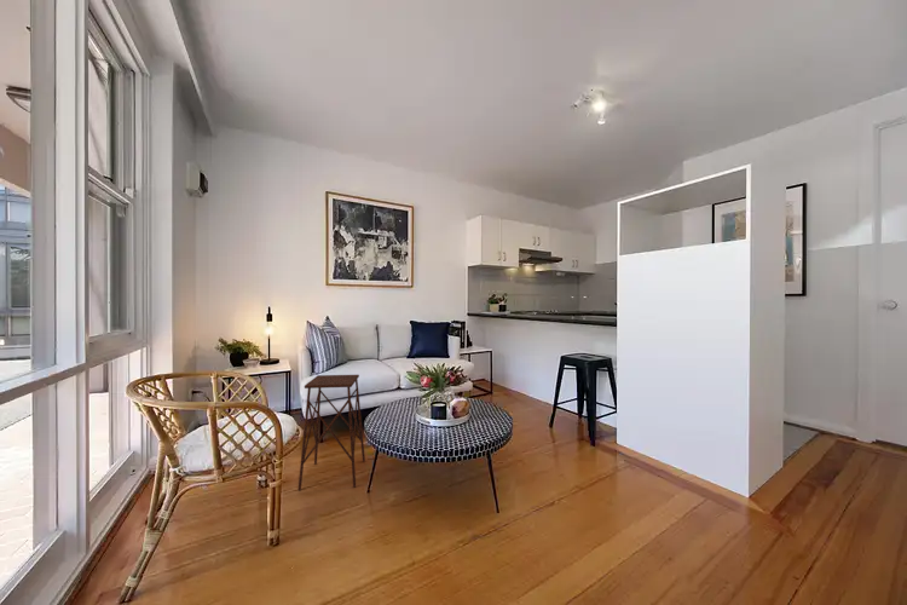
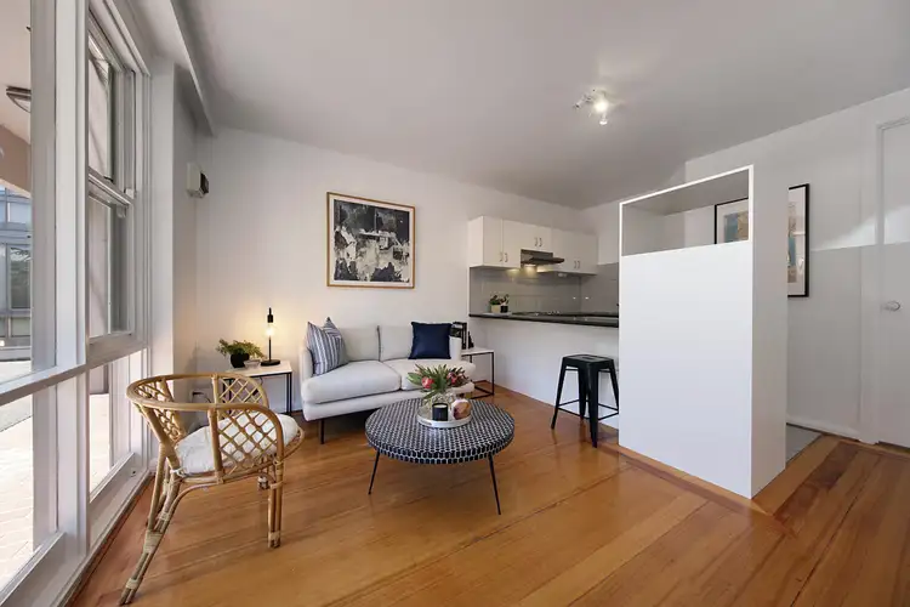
- side table (330, 426)
